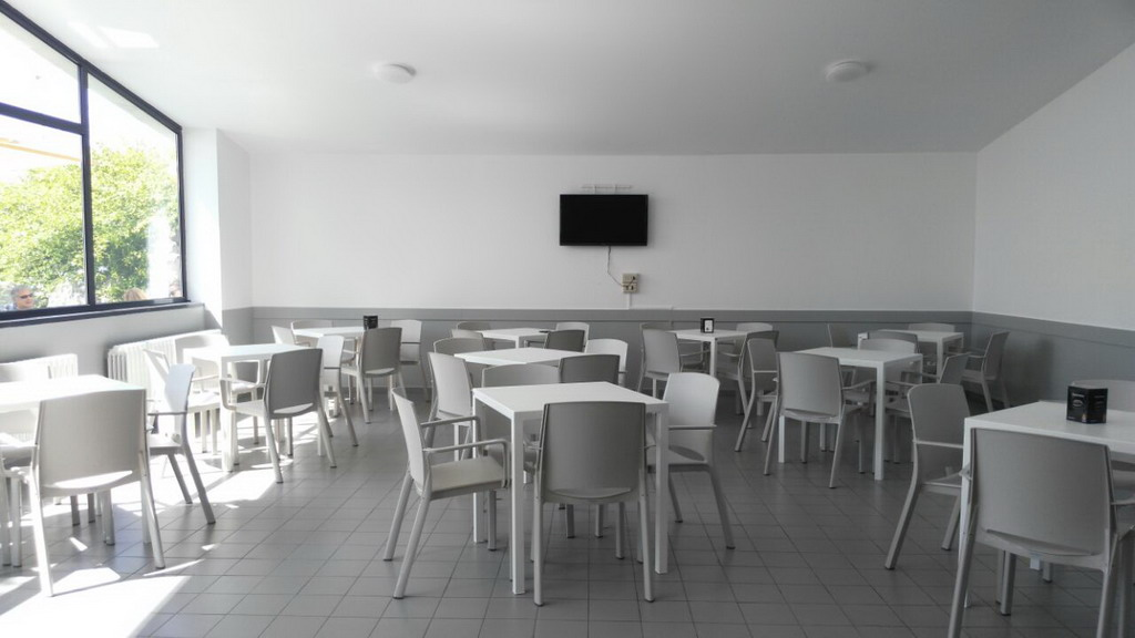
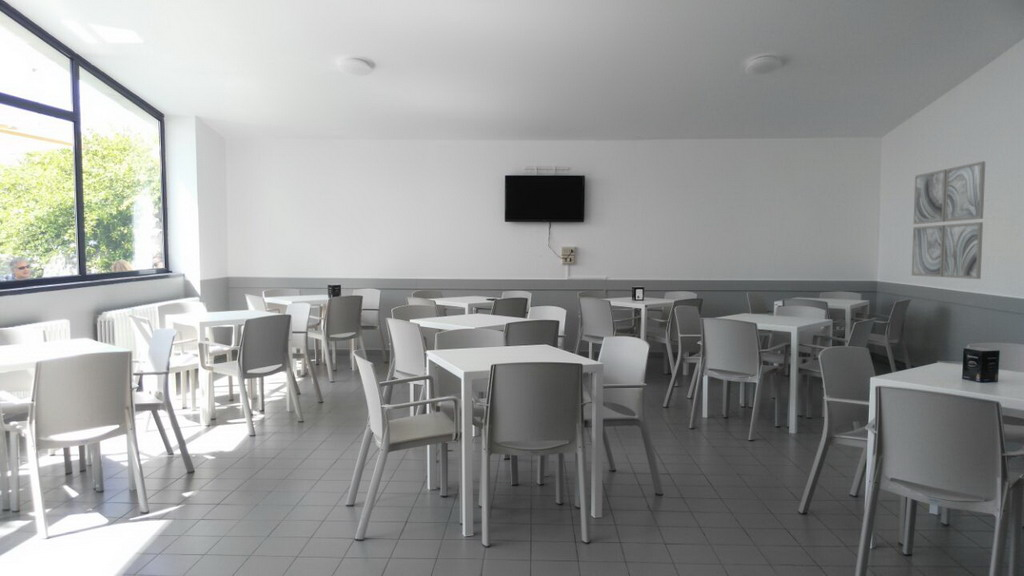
+ wall art (945, 221)
